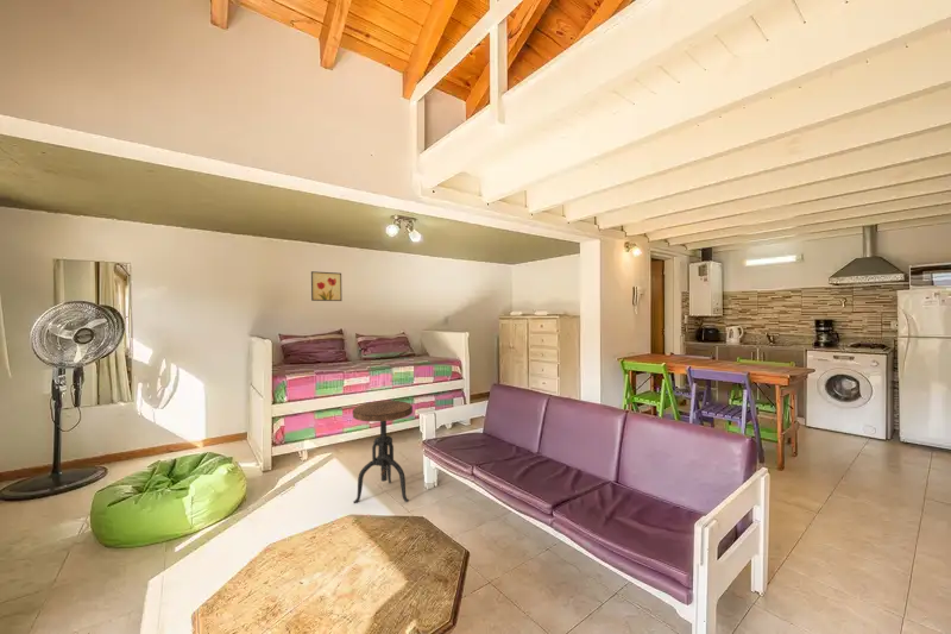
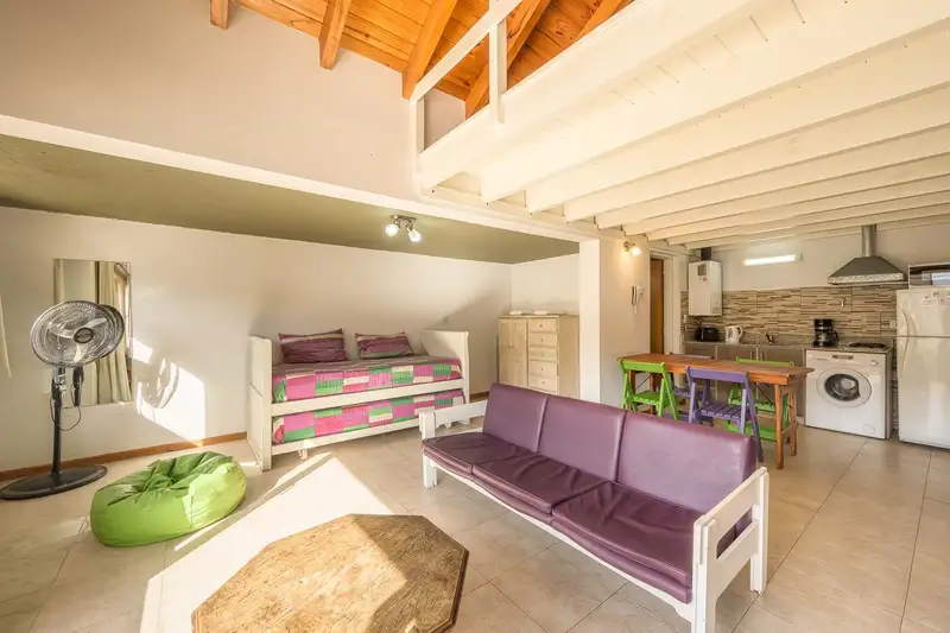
- wall art (326, 287)
- side table (383, 450)
